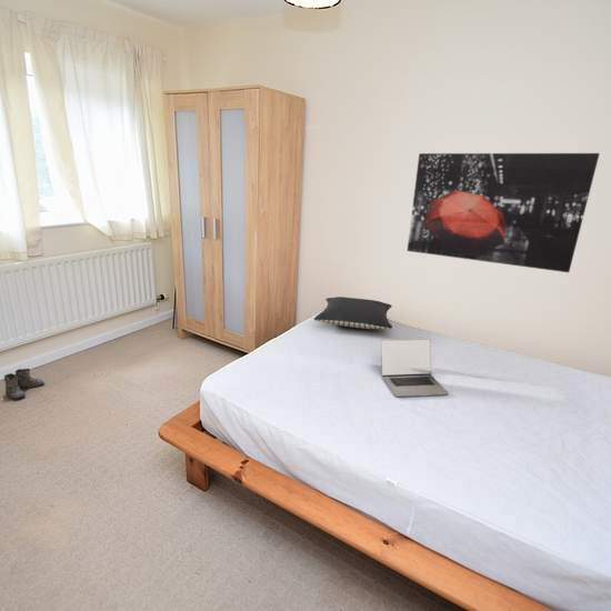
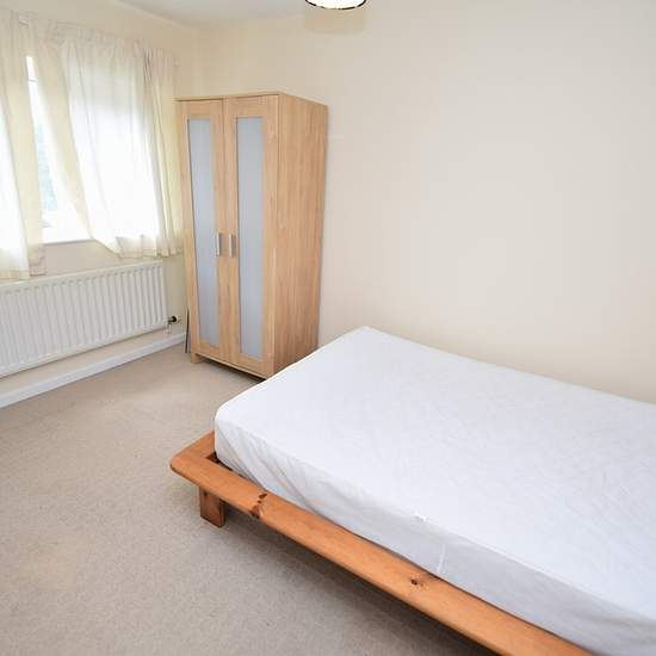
- wall art (489, 209)
- laptop (413, 367)
- pillow (355, 312)
- boots (20, 382)
